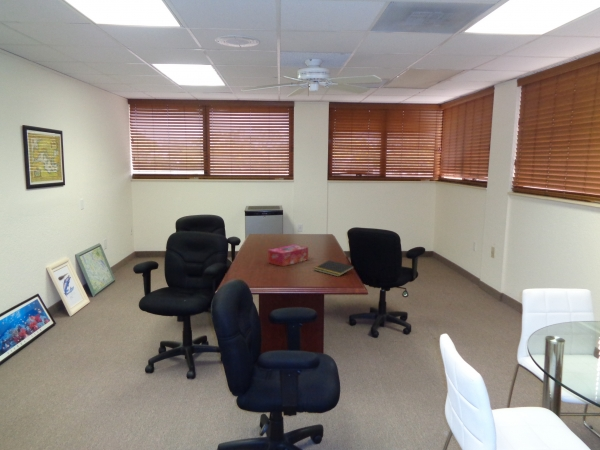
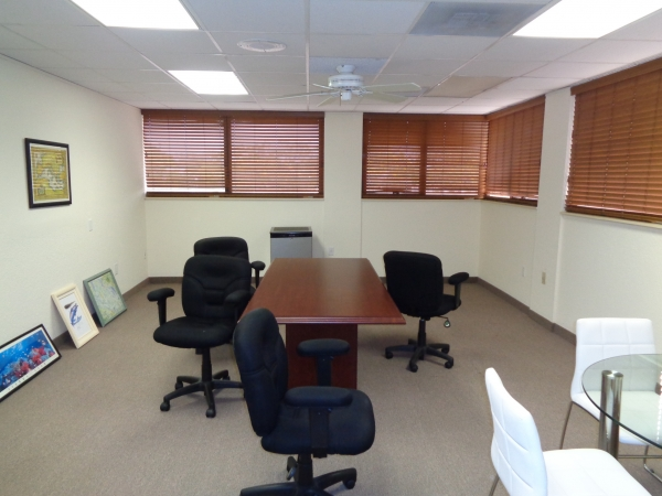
- notepad (333, 268)
- tissue box (288, 254)
